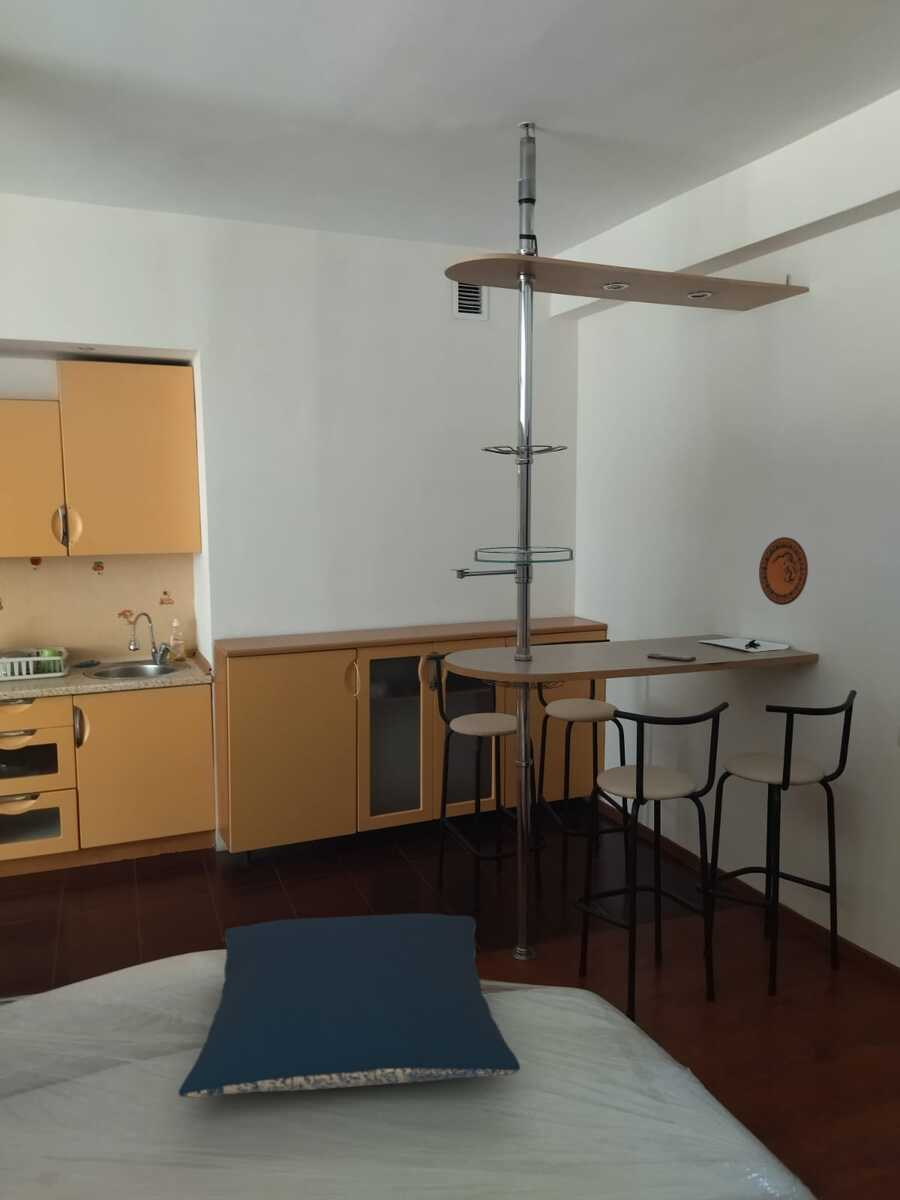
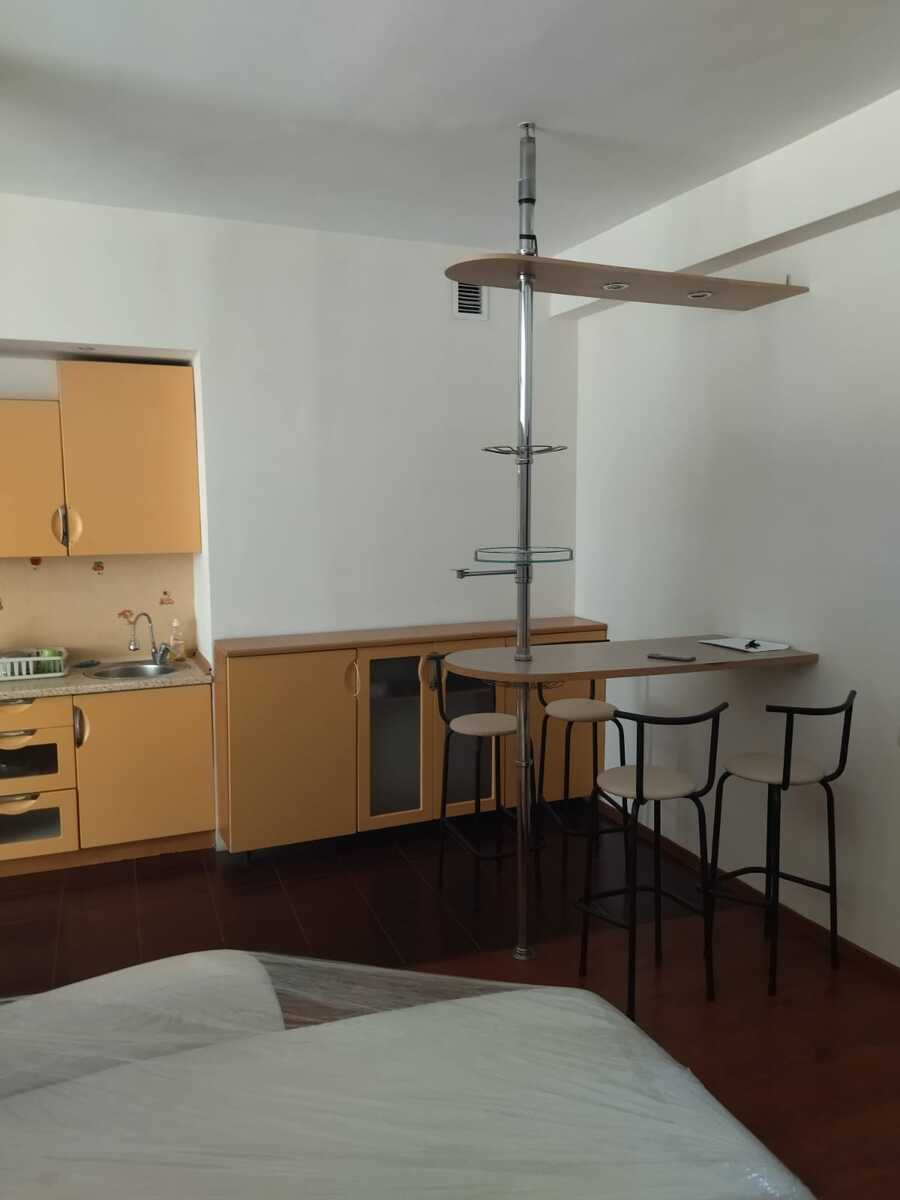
- decorative plate (783, 571)
- pillow (352, 991)
